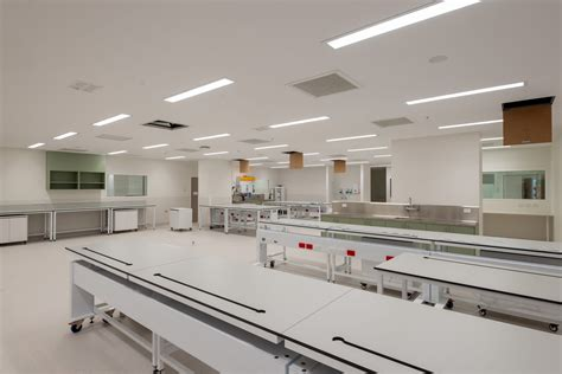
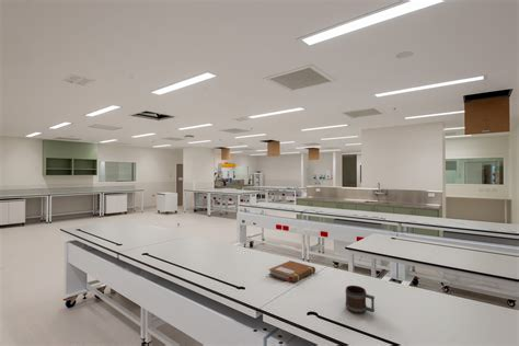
+ notebook (291, 270)
+ mug (359, 300)
